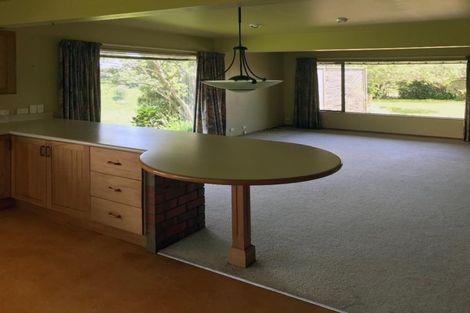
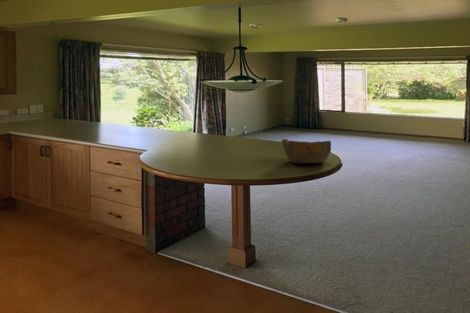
+ bowl (305, 150)
